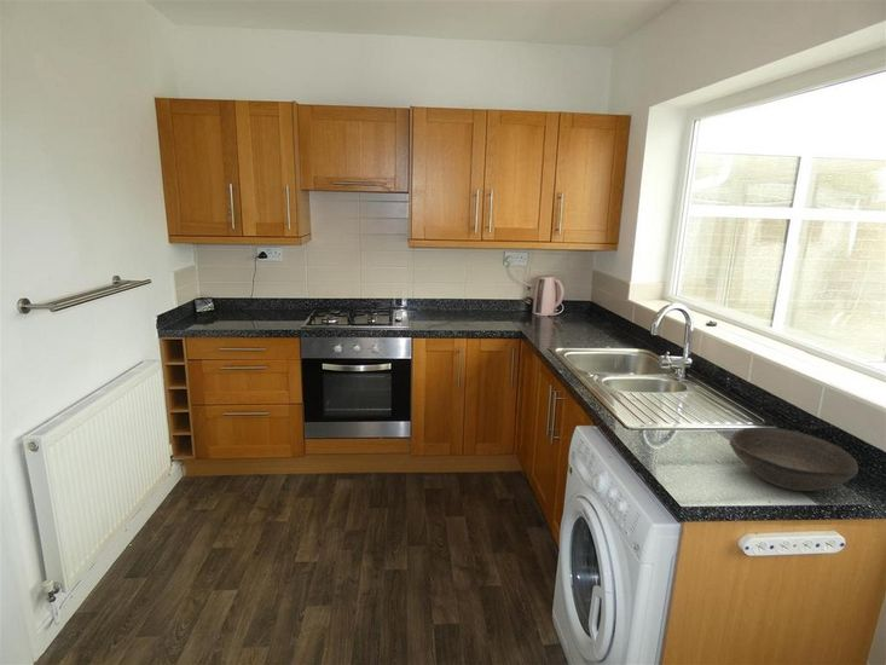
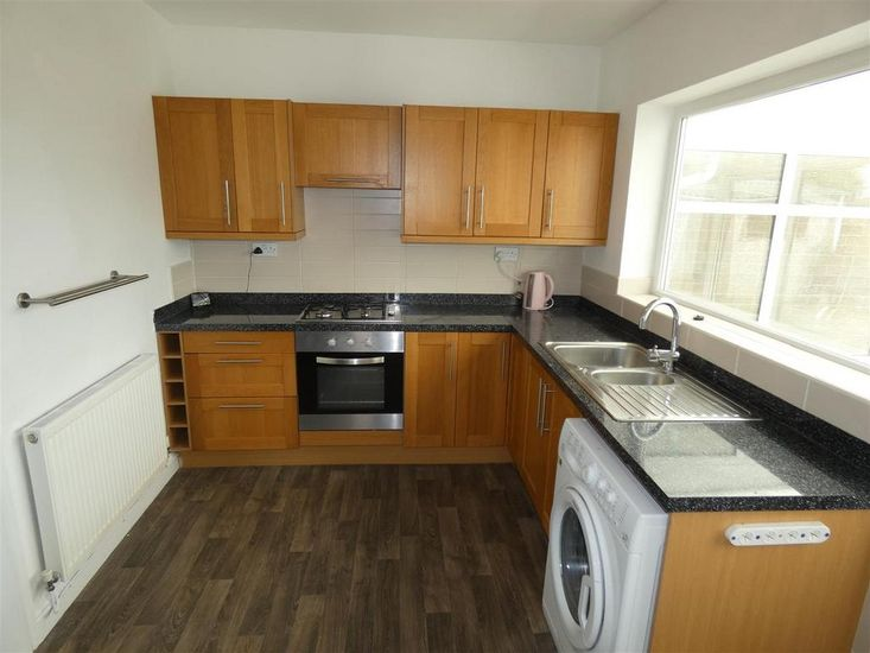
- bowl (788, 463)
